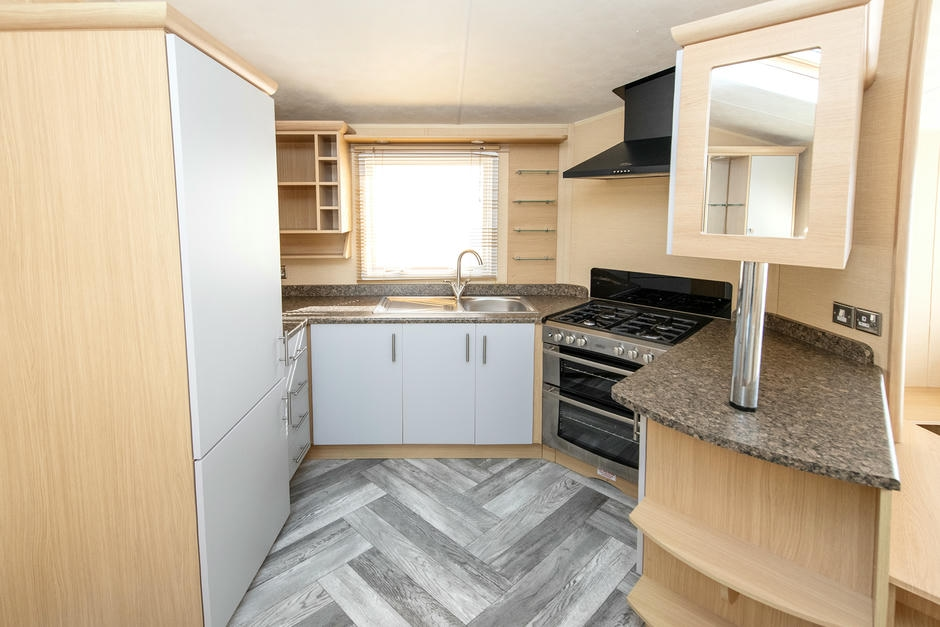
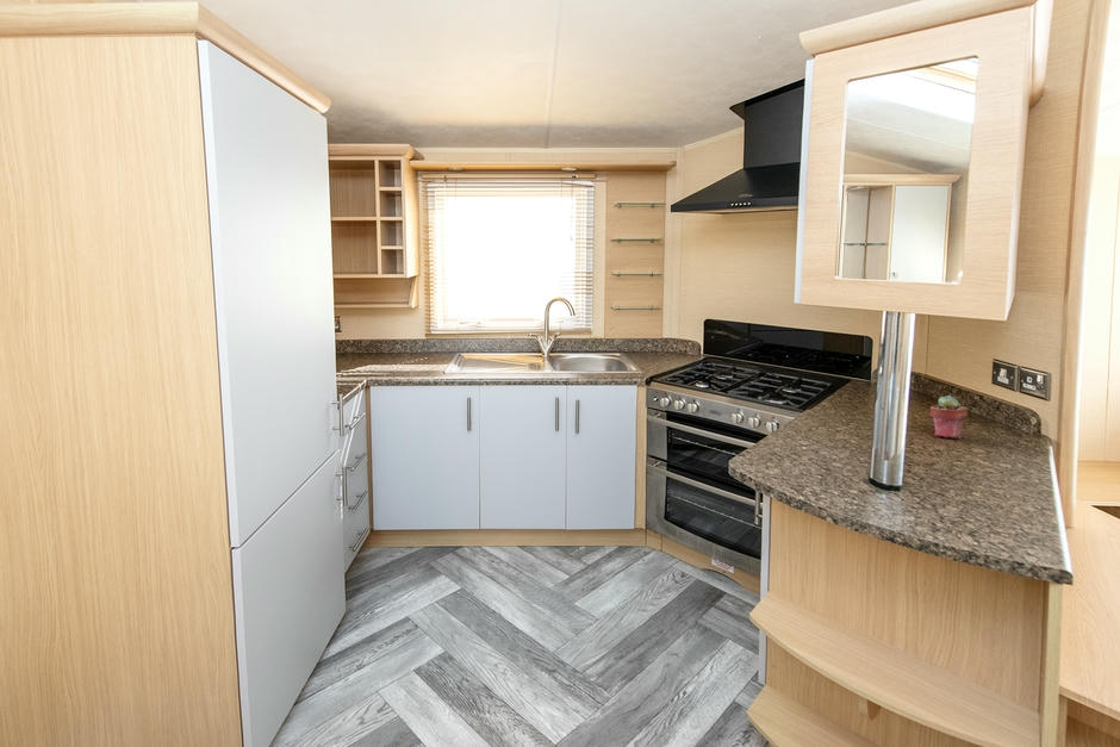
+ potted succulent (947, 415)
